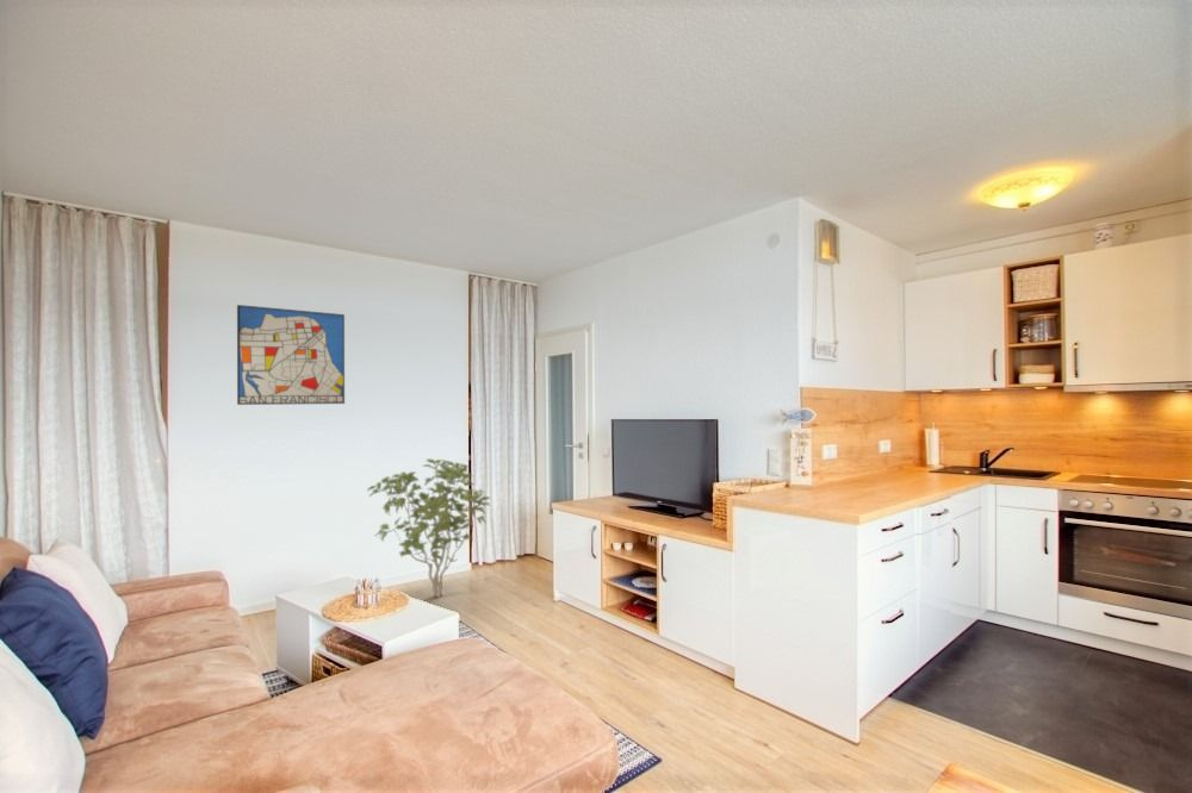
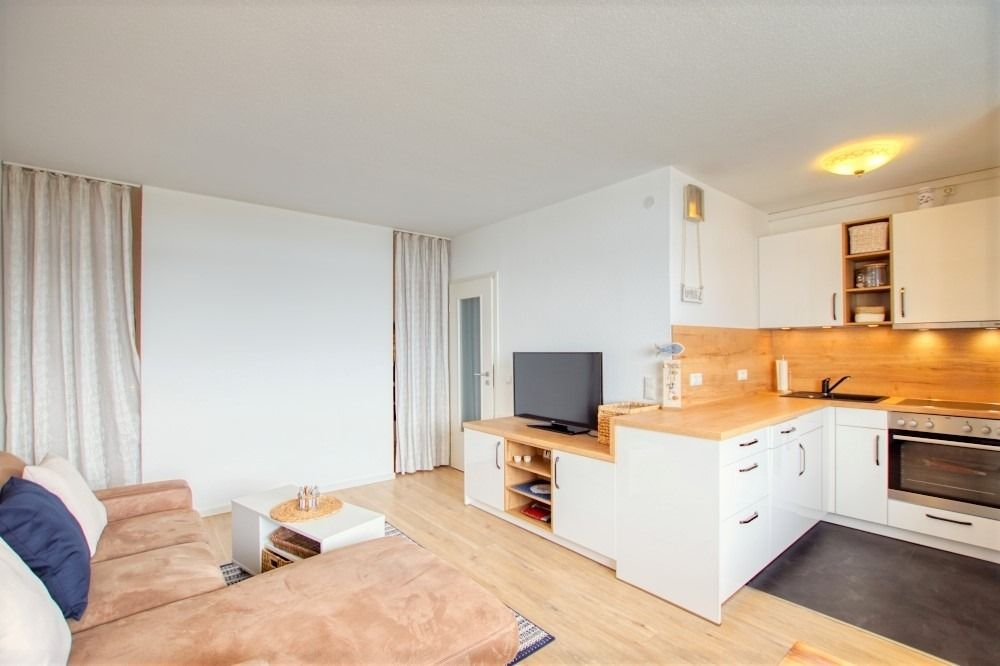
- shrub (436, 527)
- wall art (293, 356)
